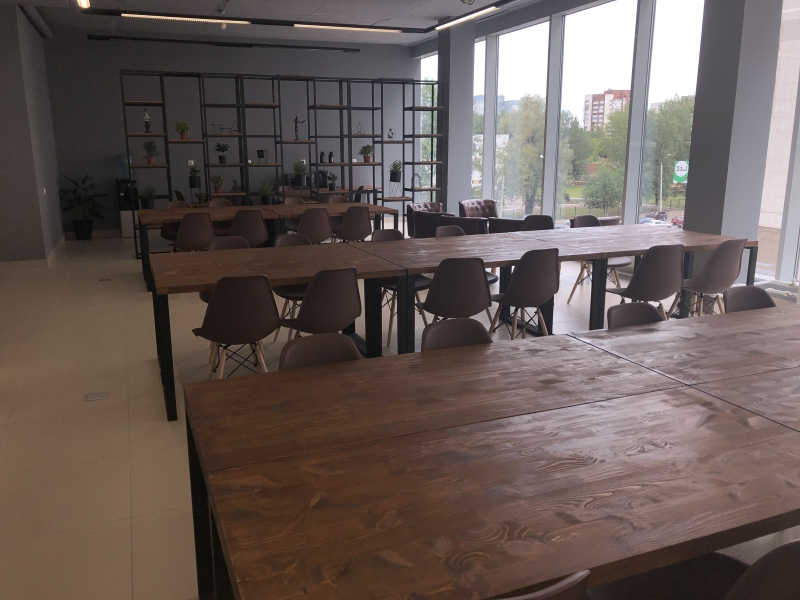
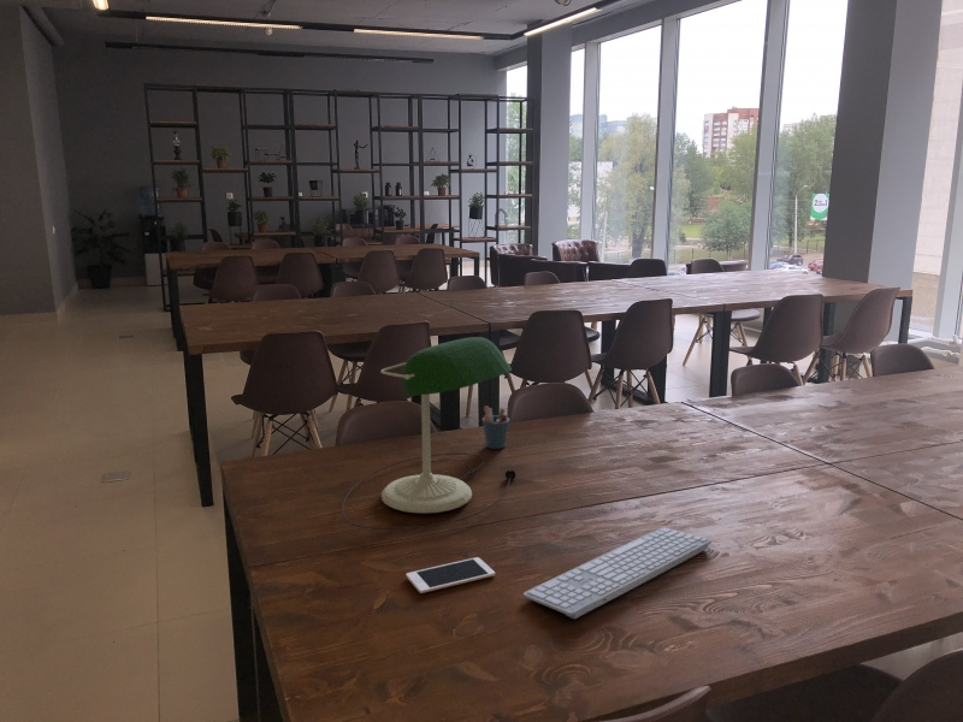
+ desk lamp (429, 415)
+ pen holder (495, 425)
+ cell phone (450, 574)
+ keyboard (622, 566)
